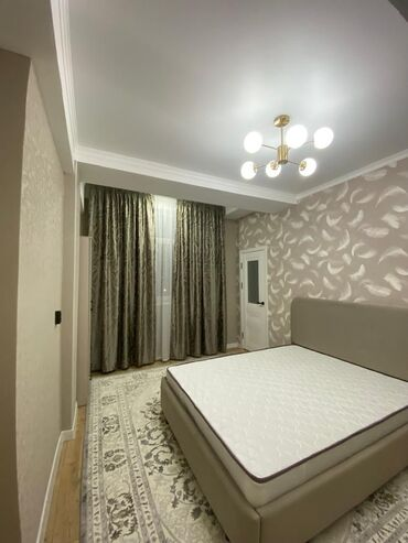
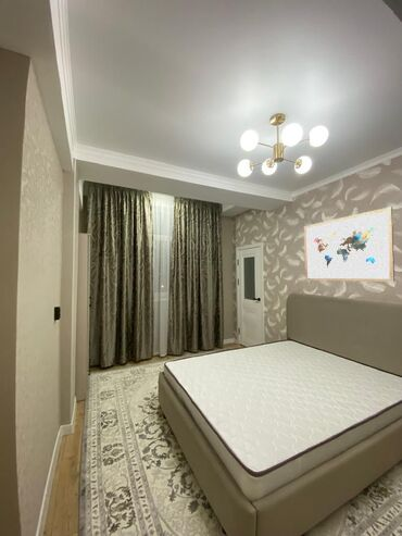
+ wall art (341, 249)
